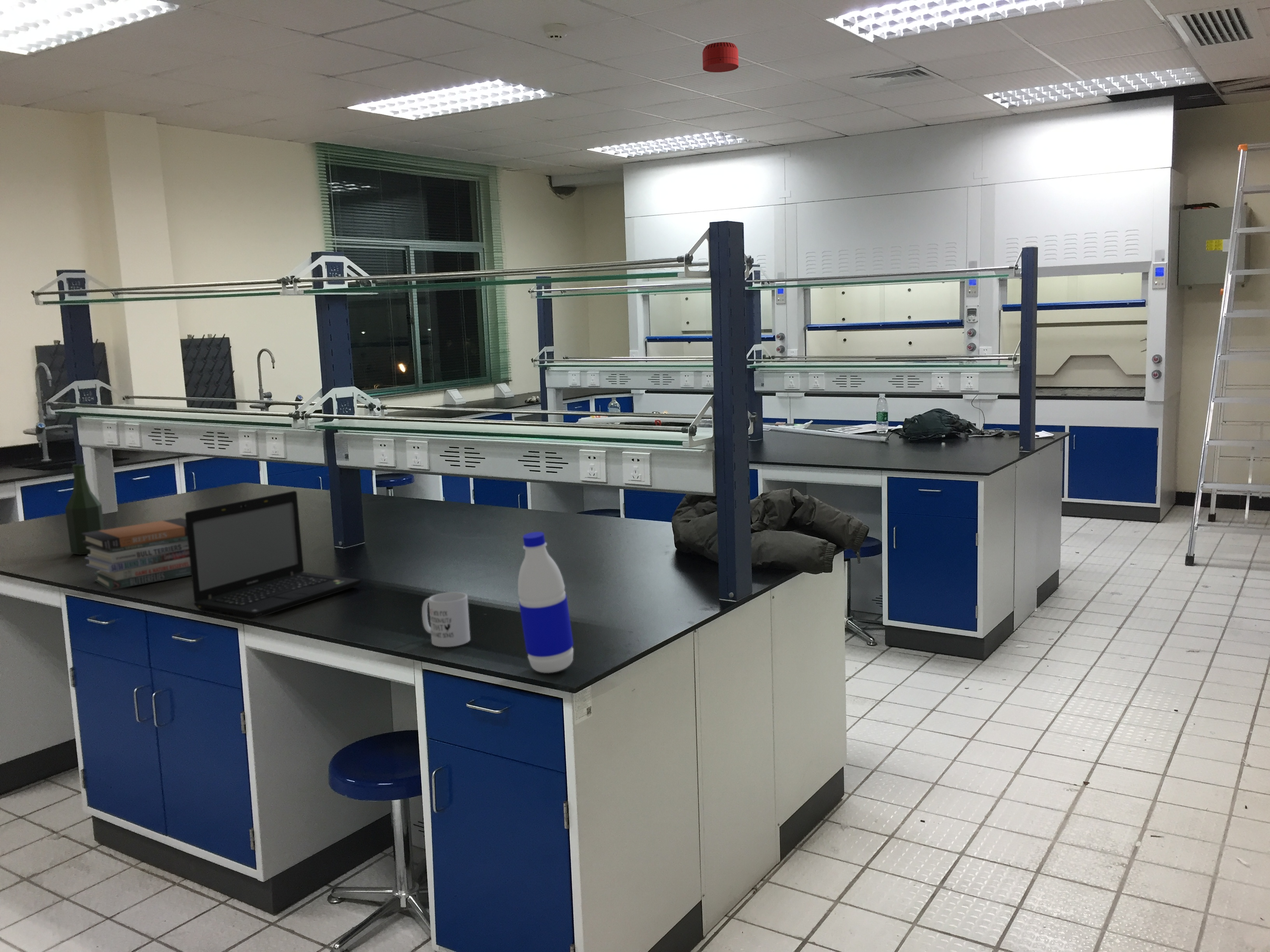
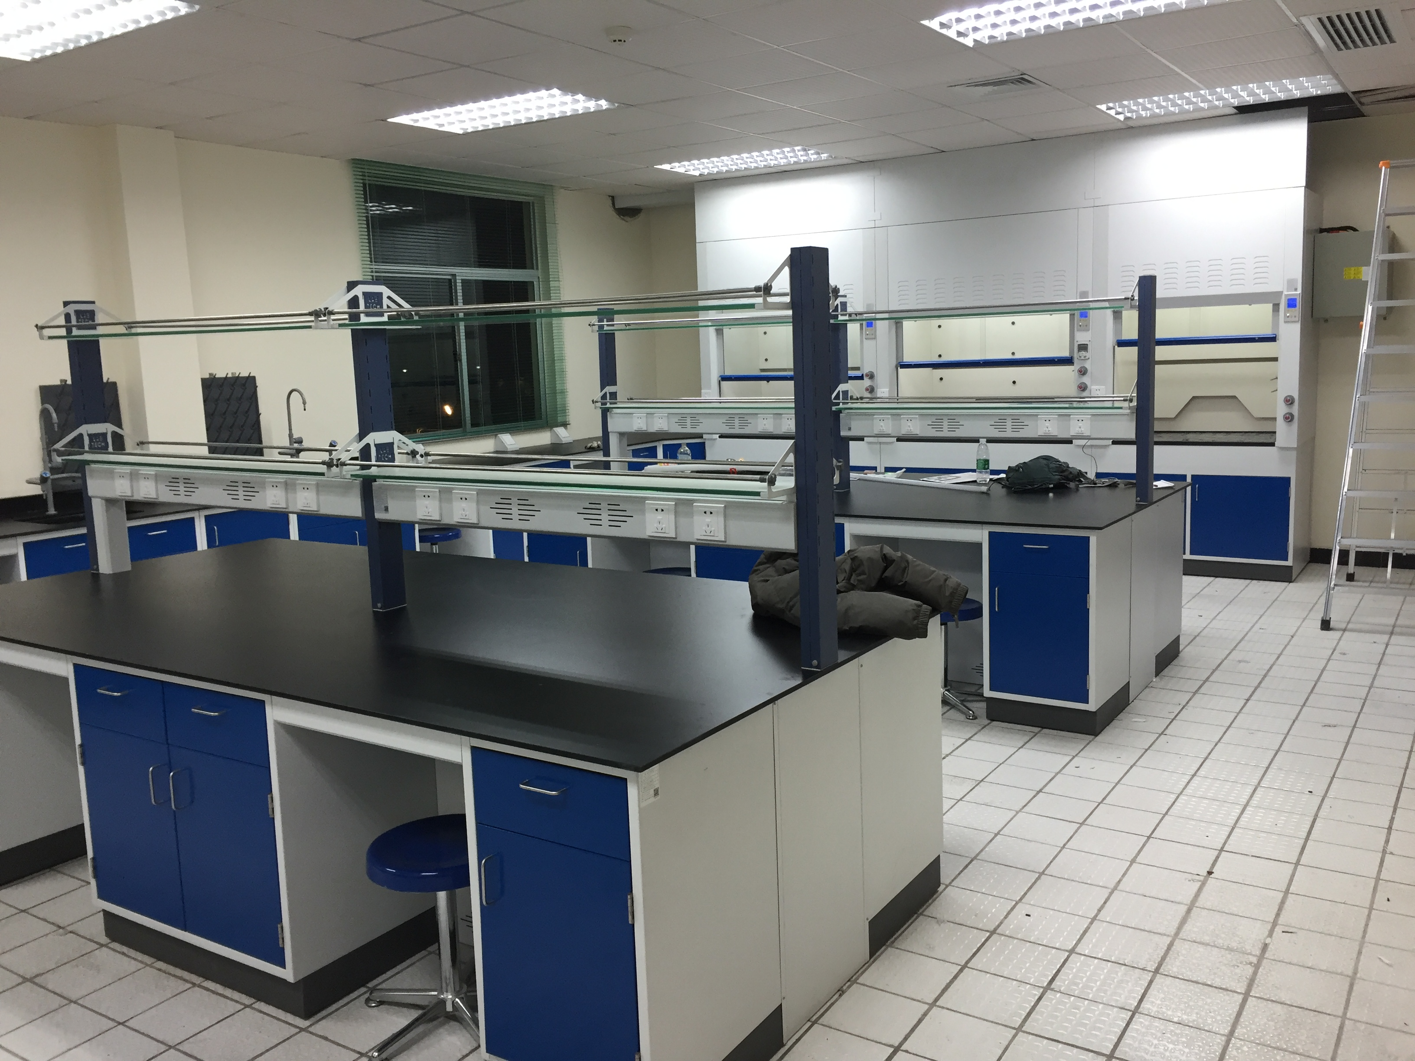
- book stack (146, 553)
- smoke detector (720, 57)
- bottle (84, 508)
- mug (443, 618)
- water bottle (545, 601)
- laptop (276, 551)
